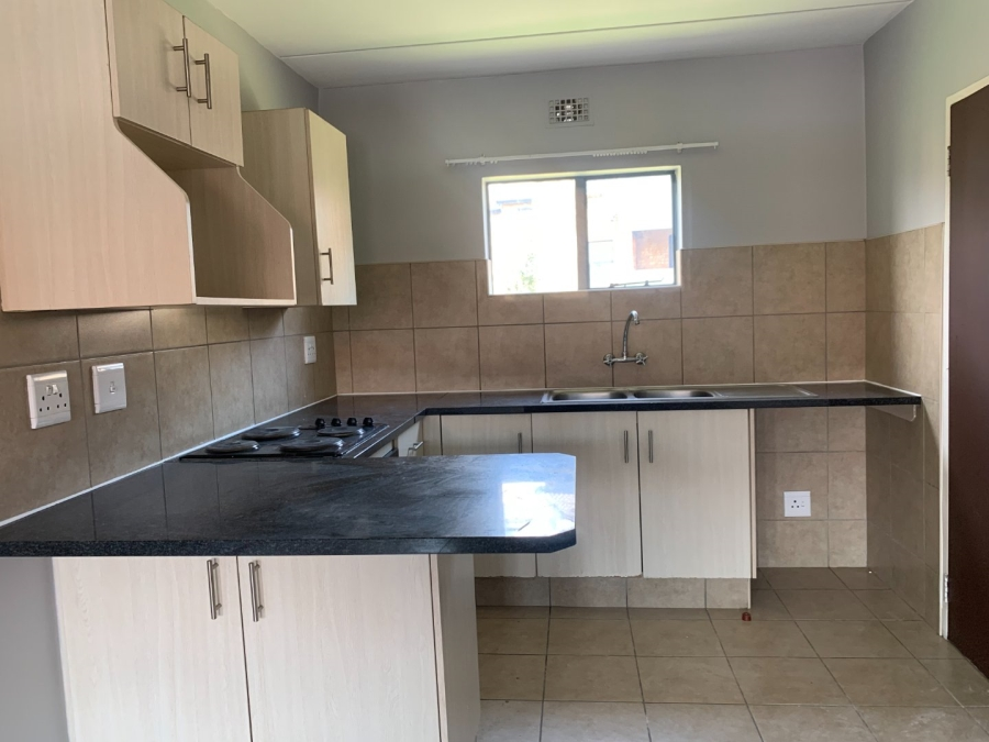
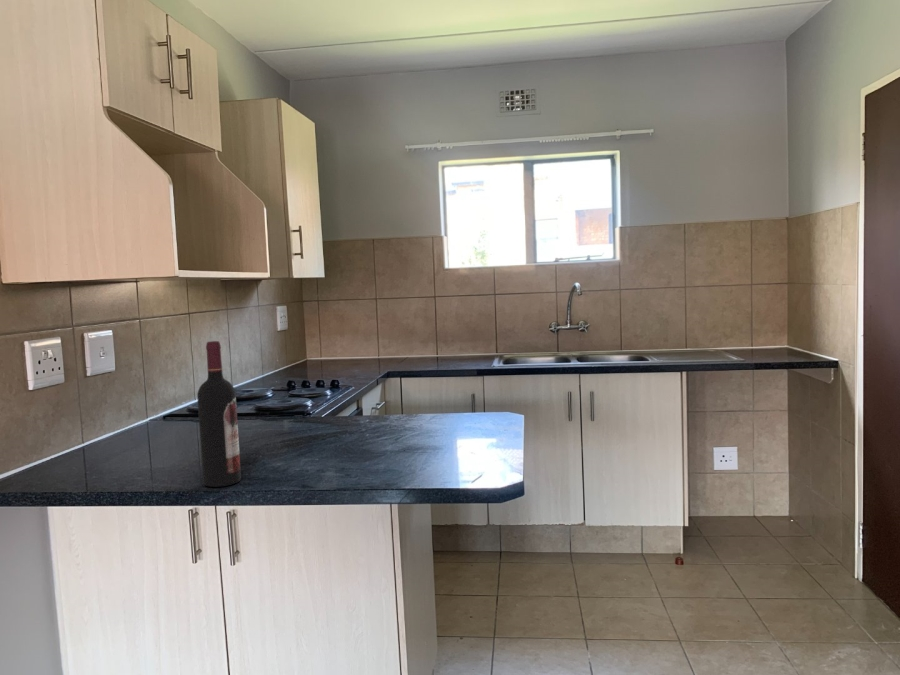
+ wine bottle (217, 412)
